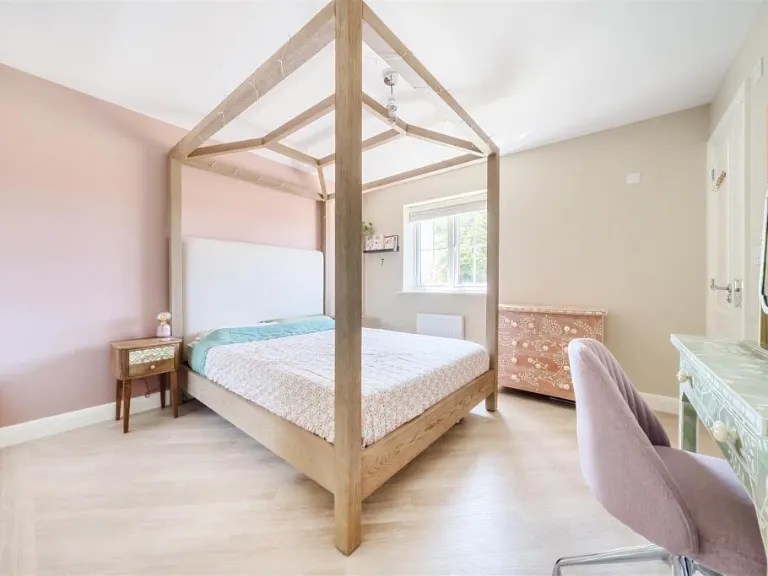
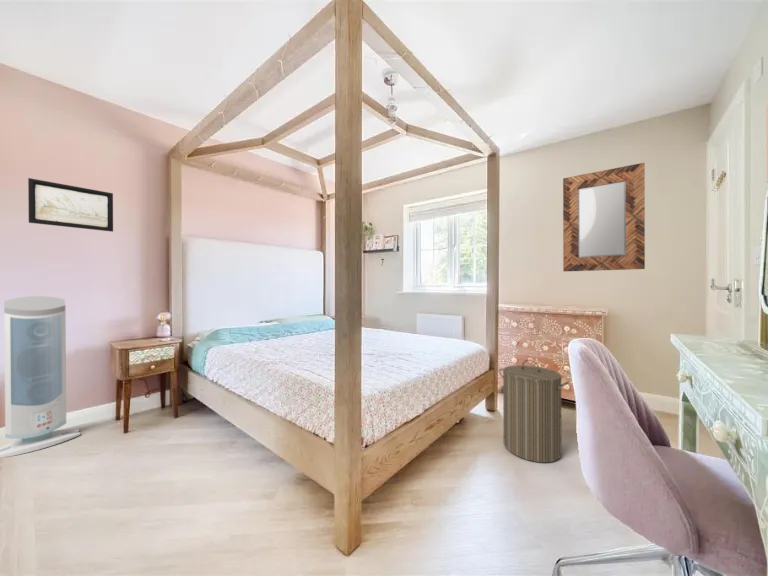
+ laundry hamper (531, 404)
+ home mirror (601, 220)
+ air purifier (36, 370)
+ wall art (73, 206)
